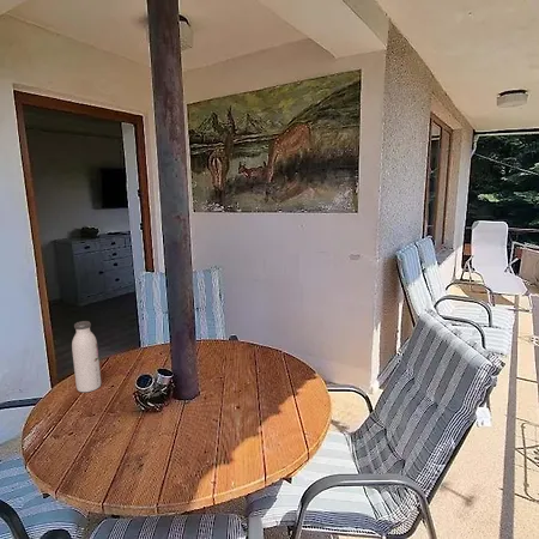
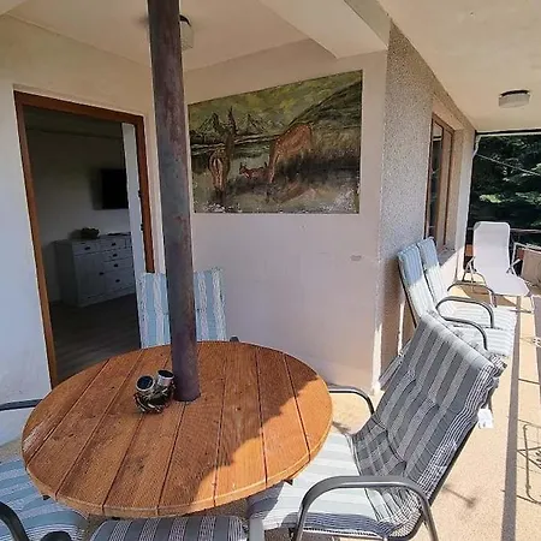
- water bottle (85, 355)
